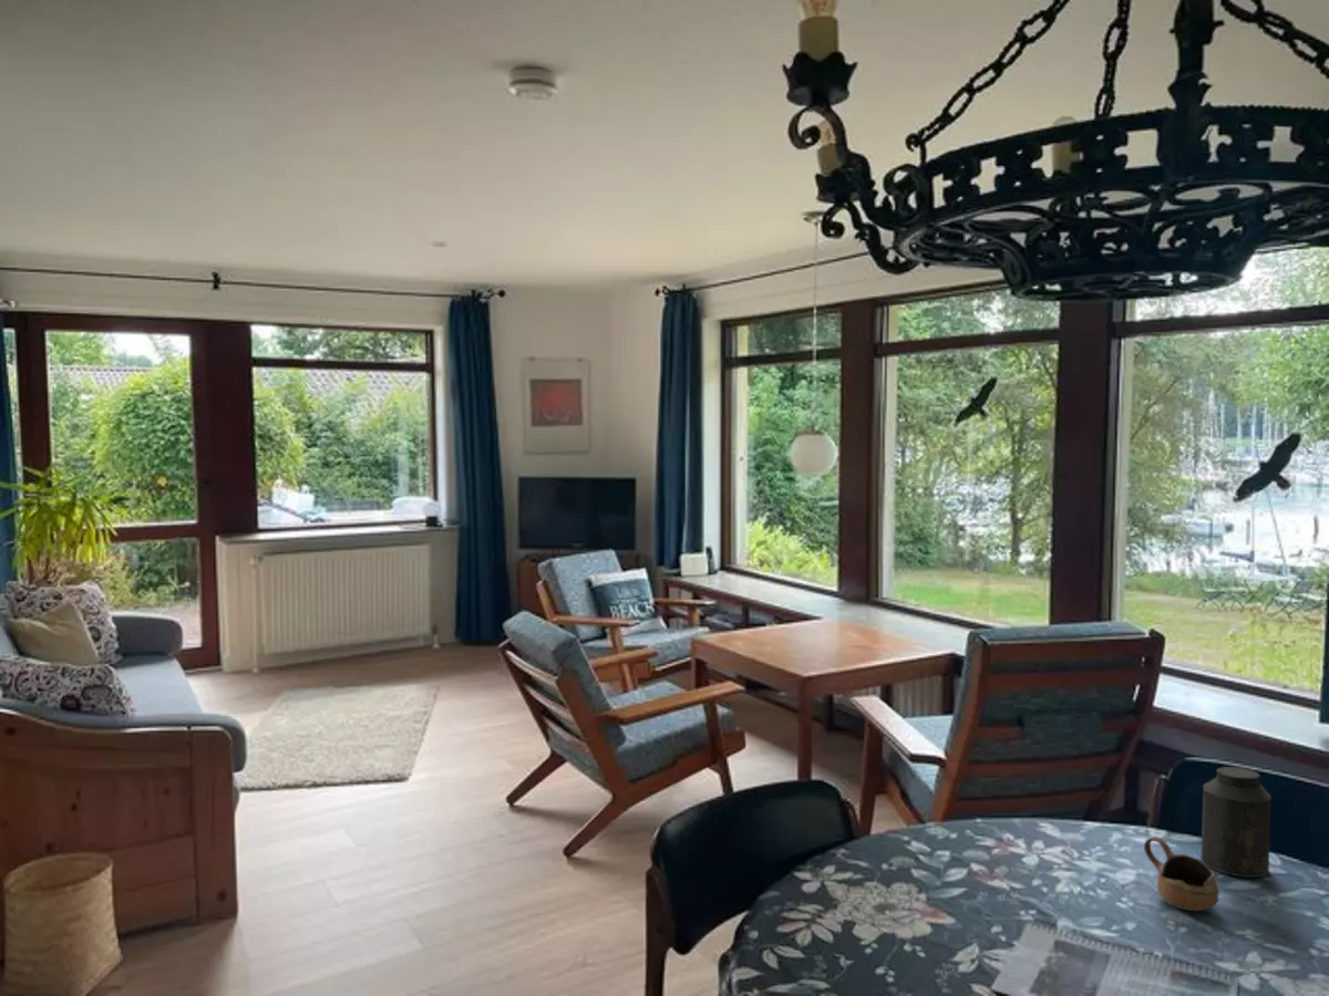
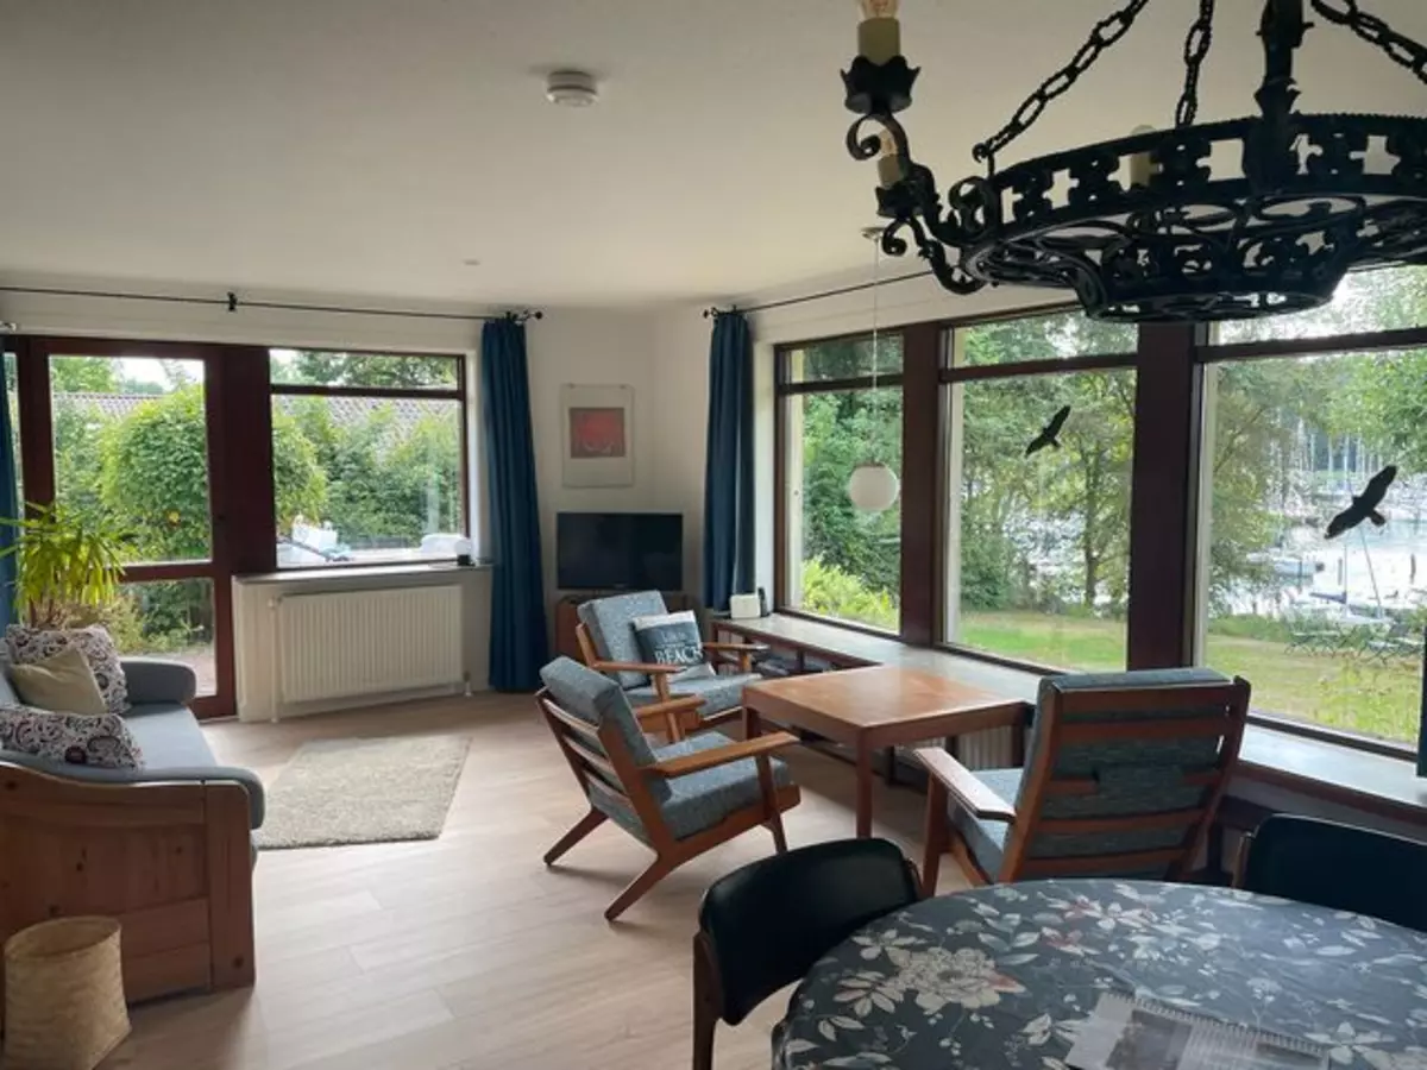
- canister (1235, 818)
- cup (1183, 872)
